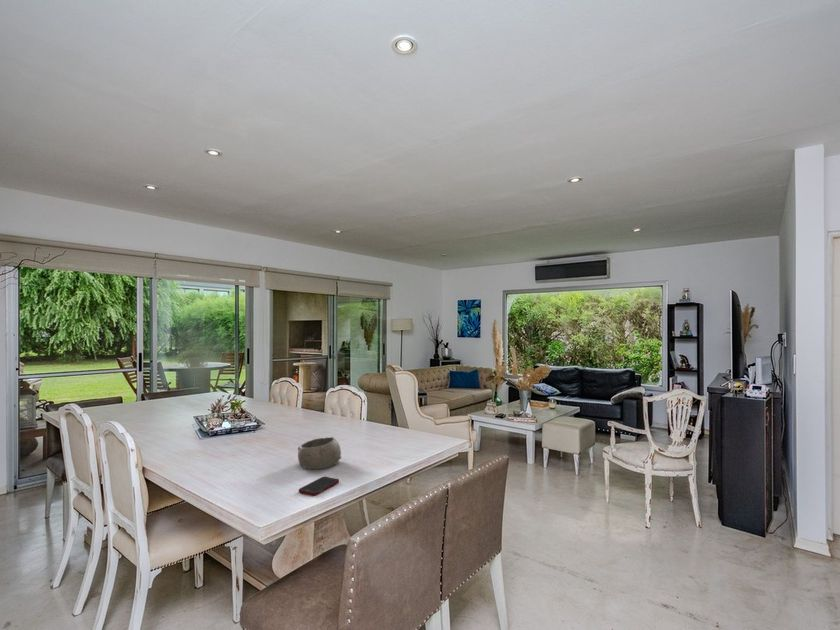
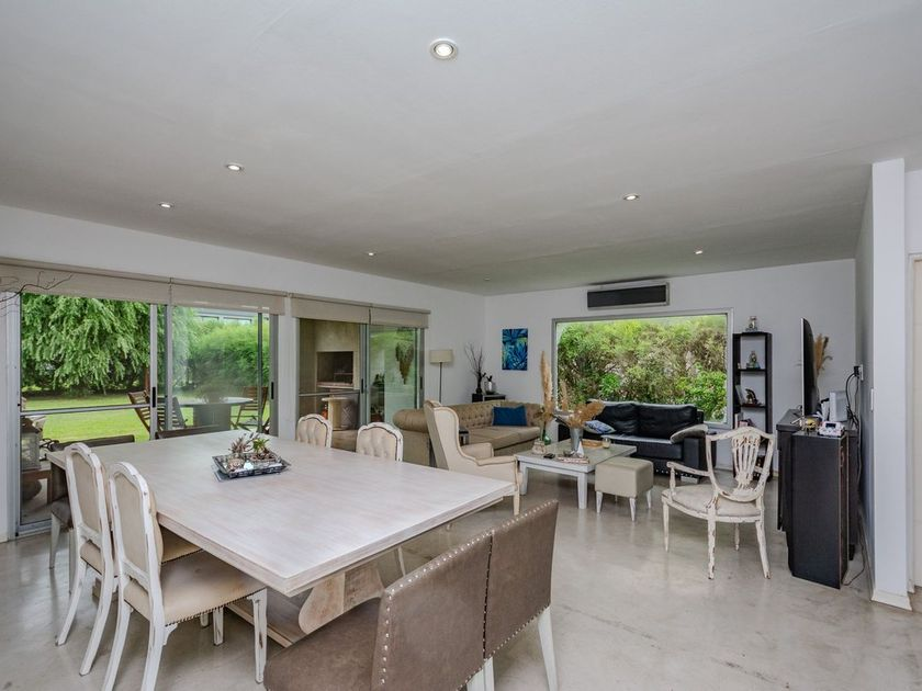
- bowl (319, 451)
- cell phone (319, 485)
